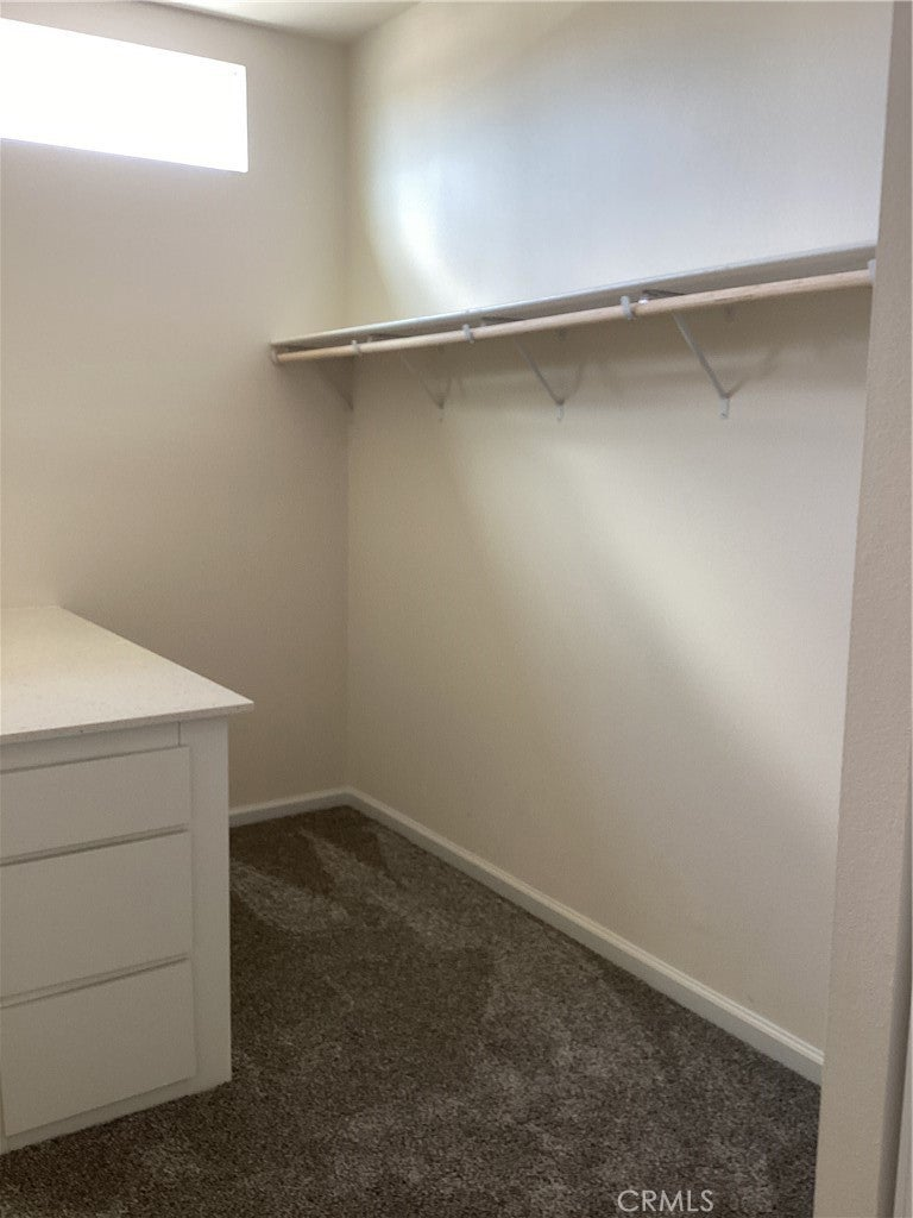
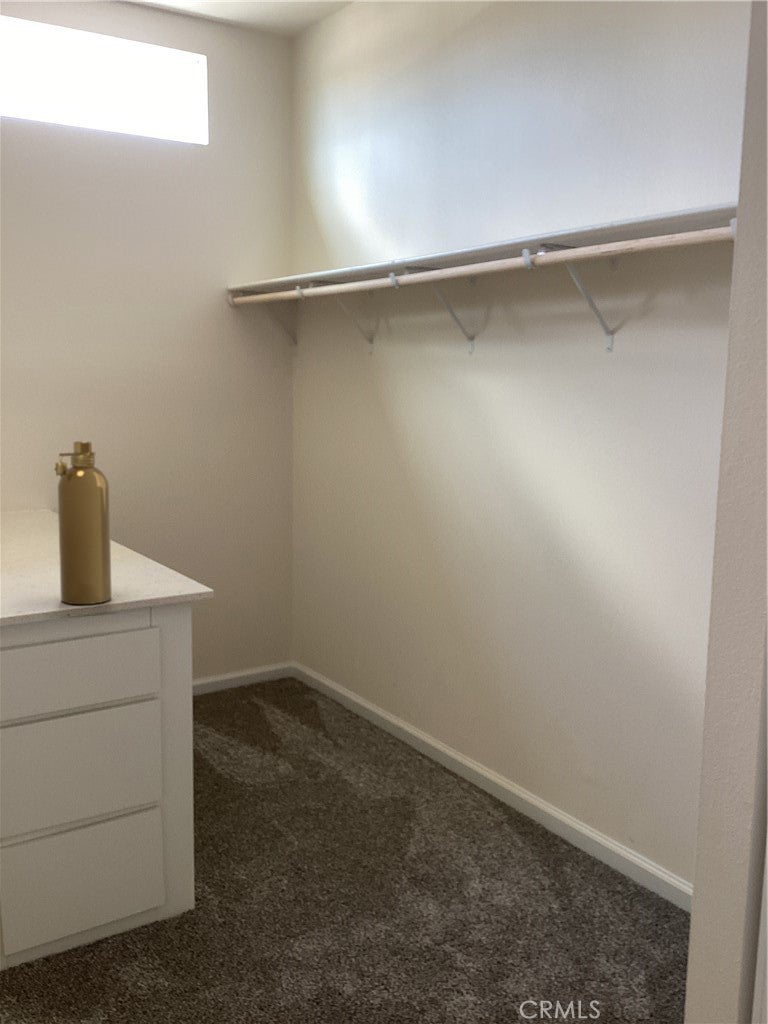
+ spray bottle (80, 521)
